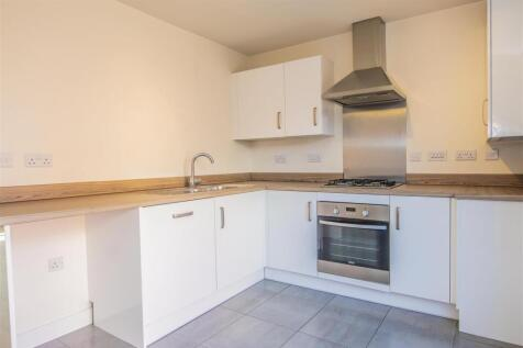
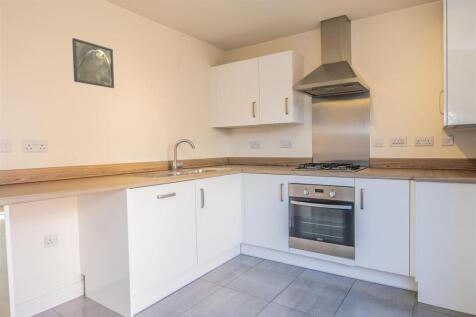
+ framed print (94, 64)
